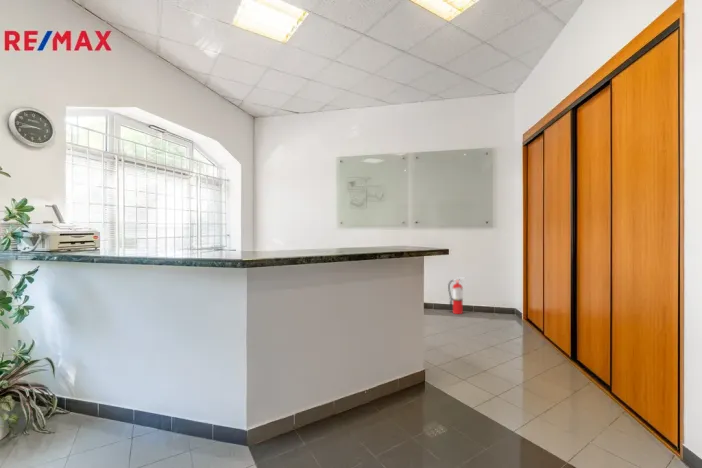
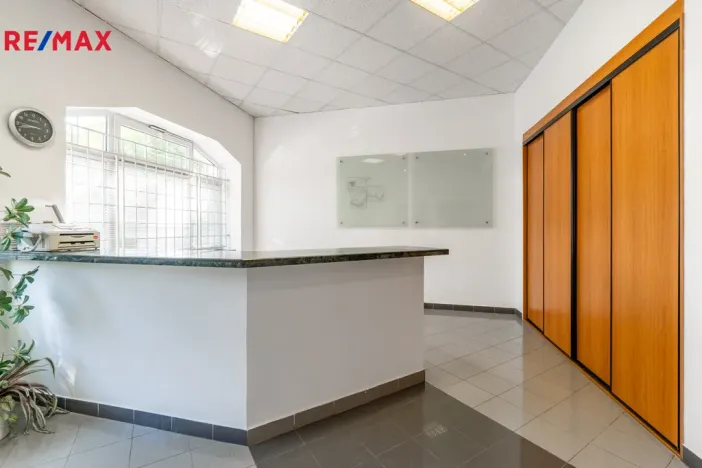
- fire extinguisher (457, 294)
